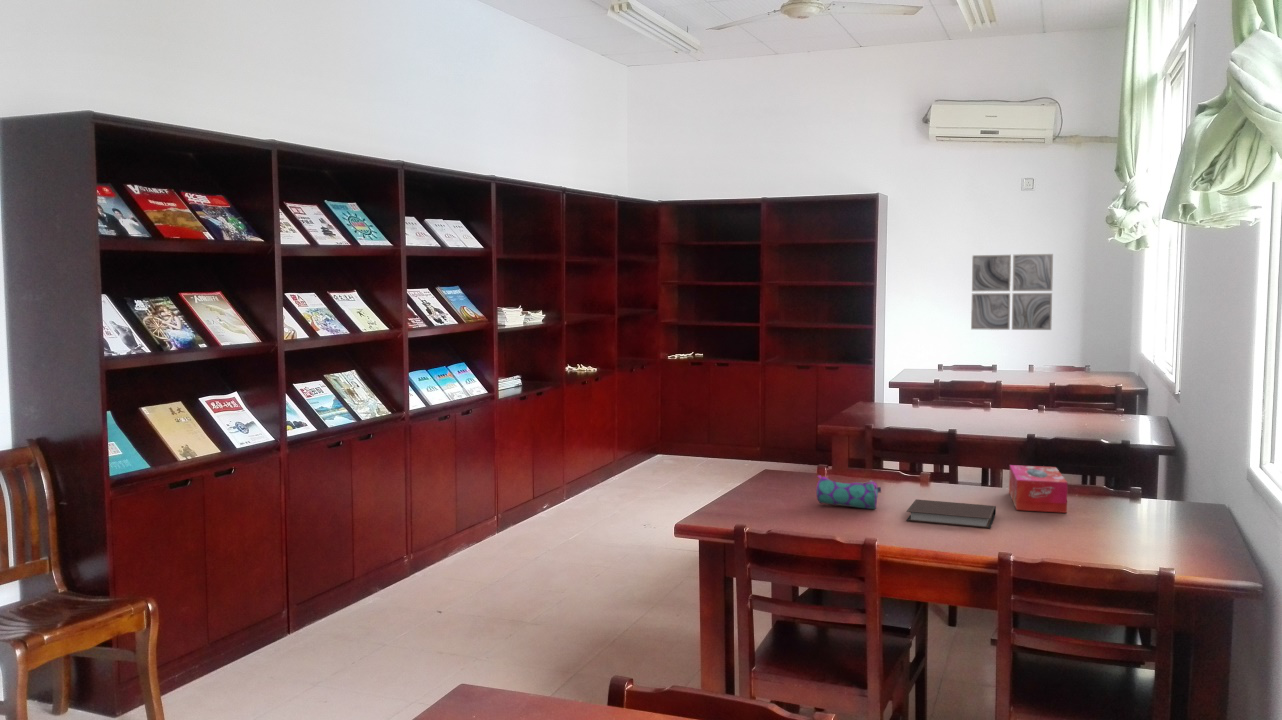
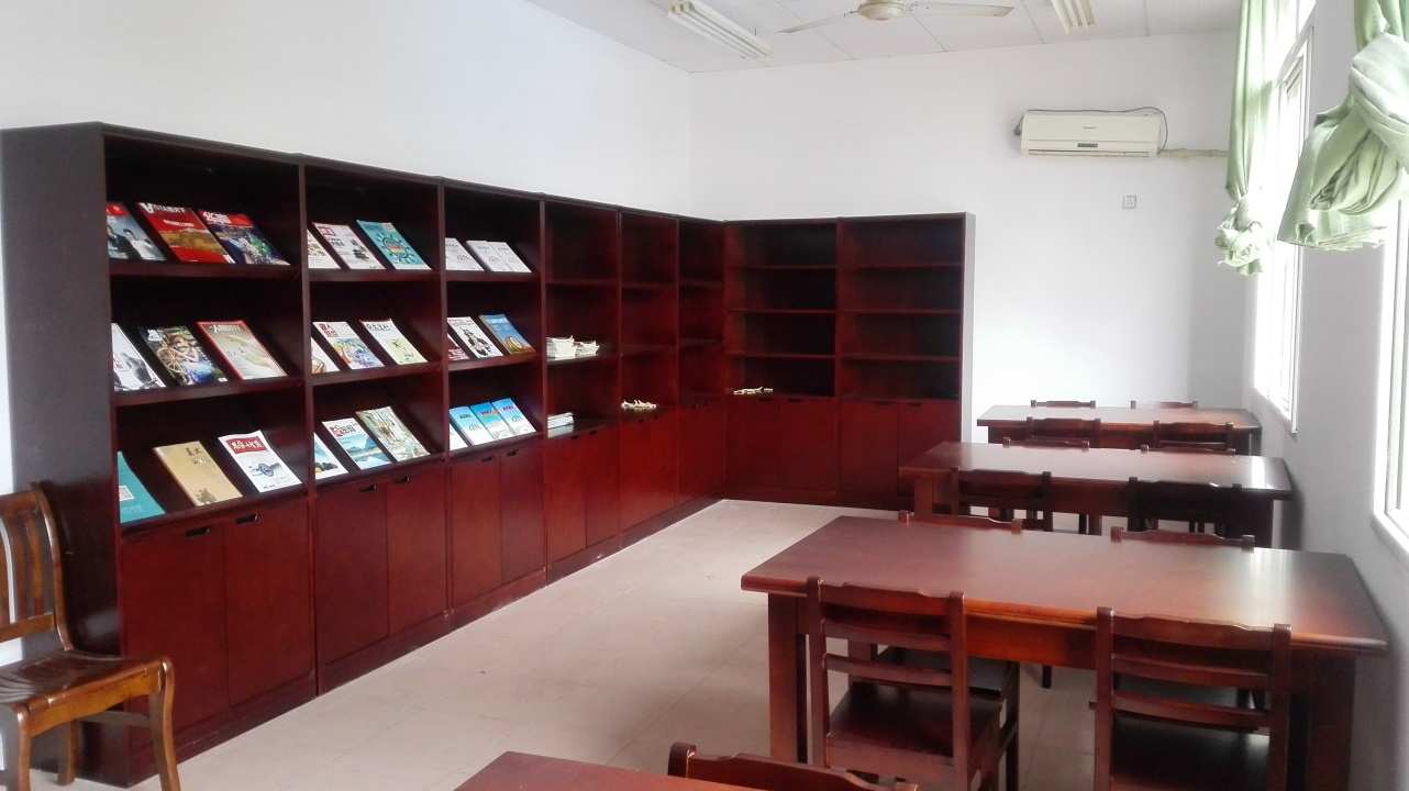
- pencil case (847, 492)
- tissue box (1036, 487)
- notebook (951, 512)
- wall art (1009, 293)
